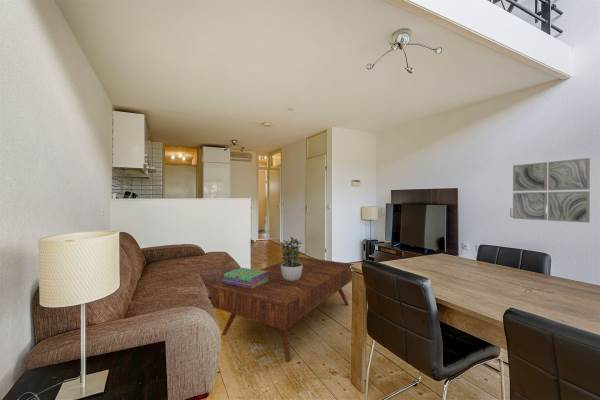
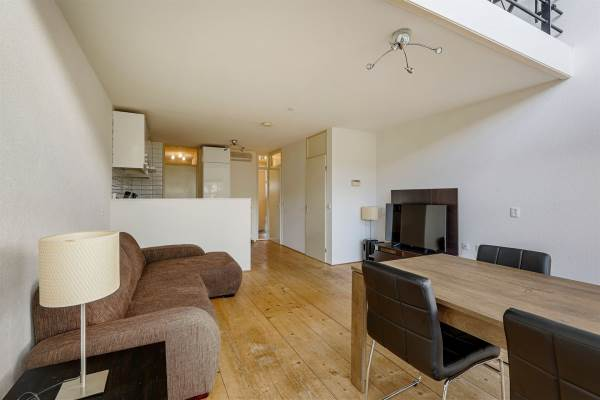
- coffee table (291, 295)
- potted plant (289, 257)
- stack of books (246, 277)
- wall art (546, 190)
